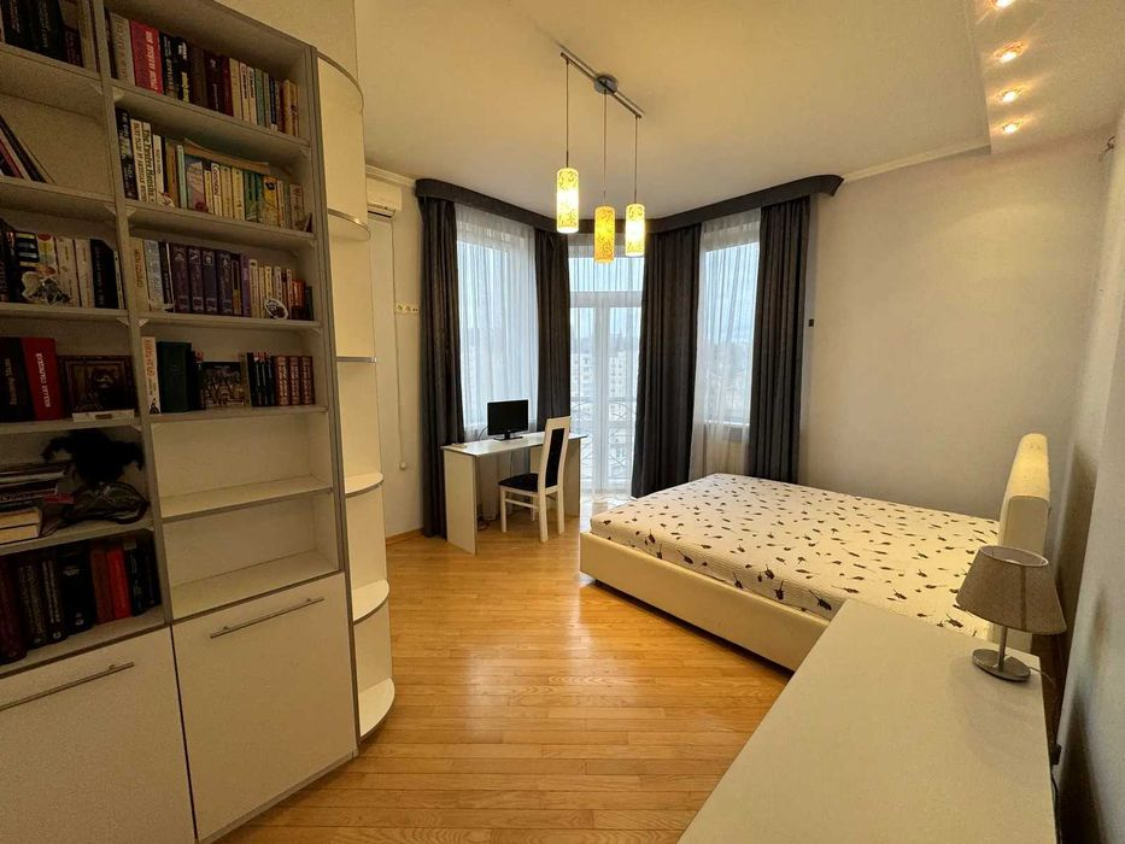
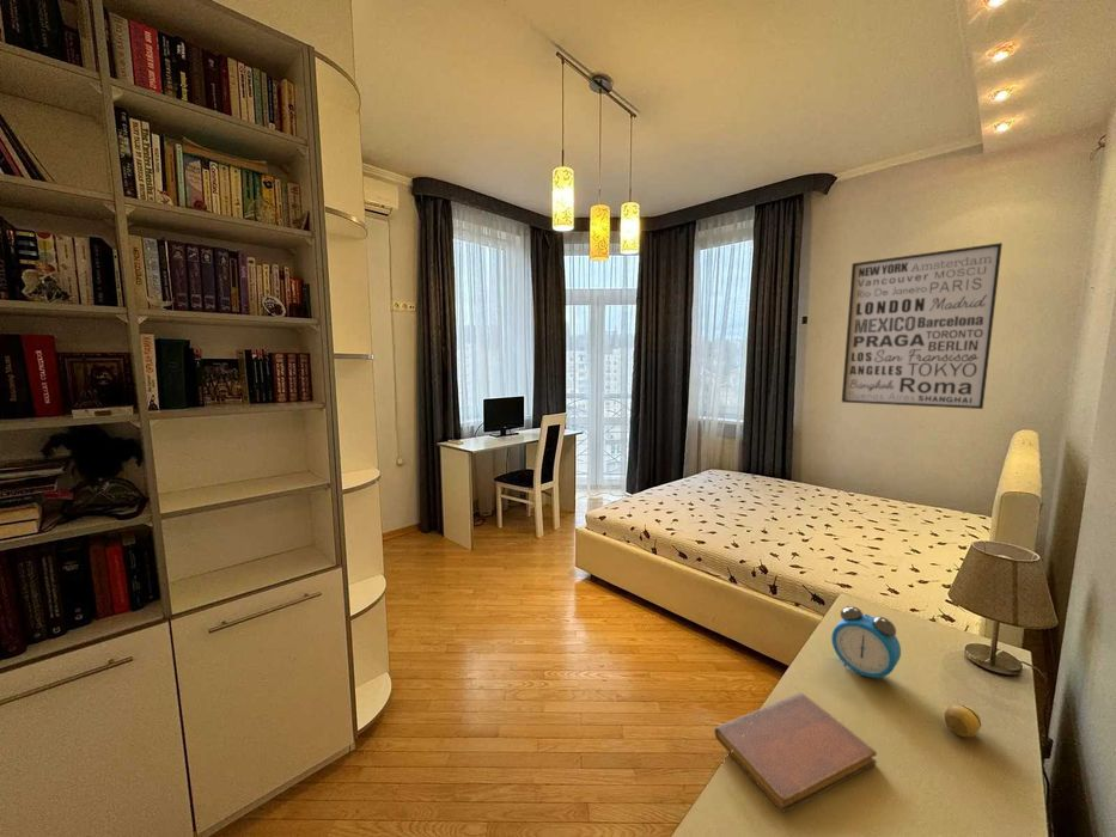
+ wall art (913, 331)
+ notebook (792, 743)
+ alarm clock (865, 641)
+ decorative egg (963, 719)
